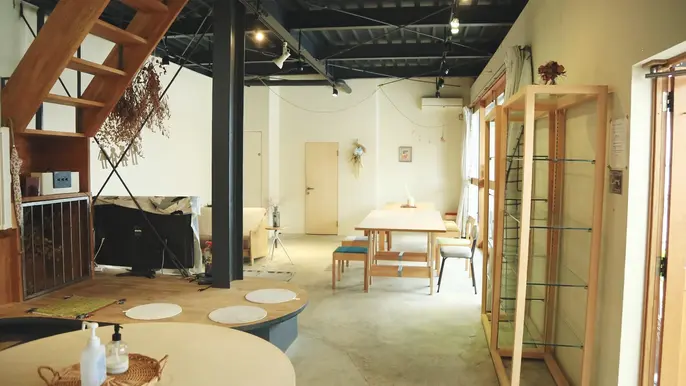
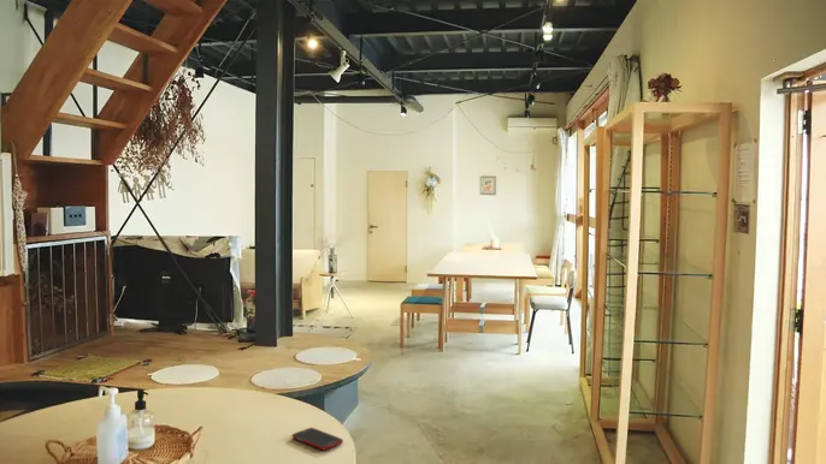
+ cell phone (317, 438)
